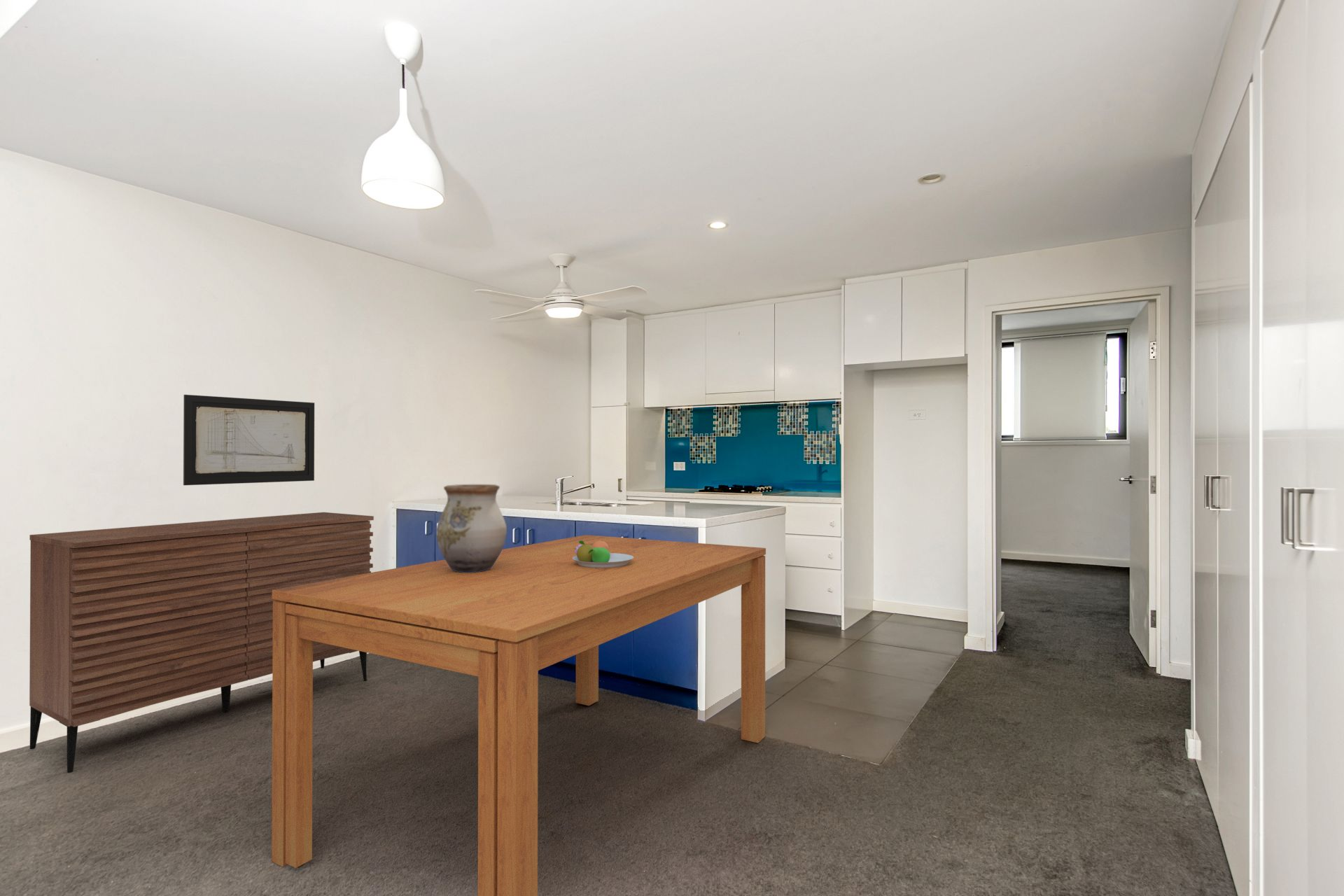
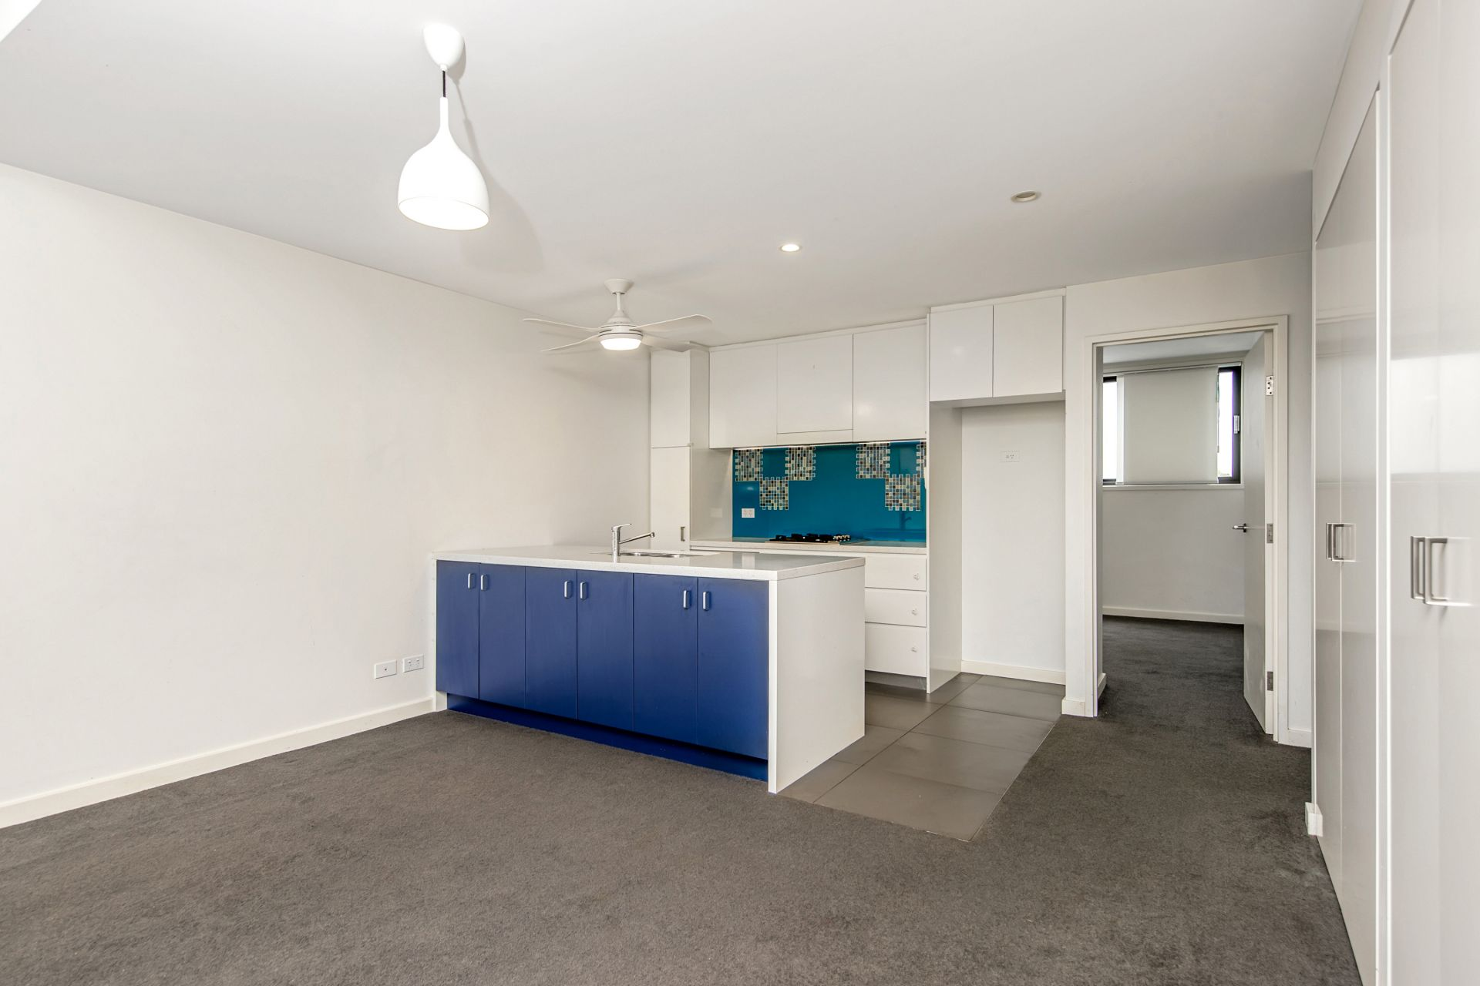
- sideboard (223, 617)
- fruit bowl (601, 551)
- wall art (253, 440)
- vase (472, 526)
- dining table (576, 676)
